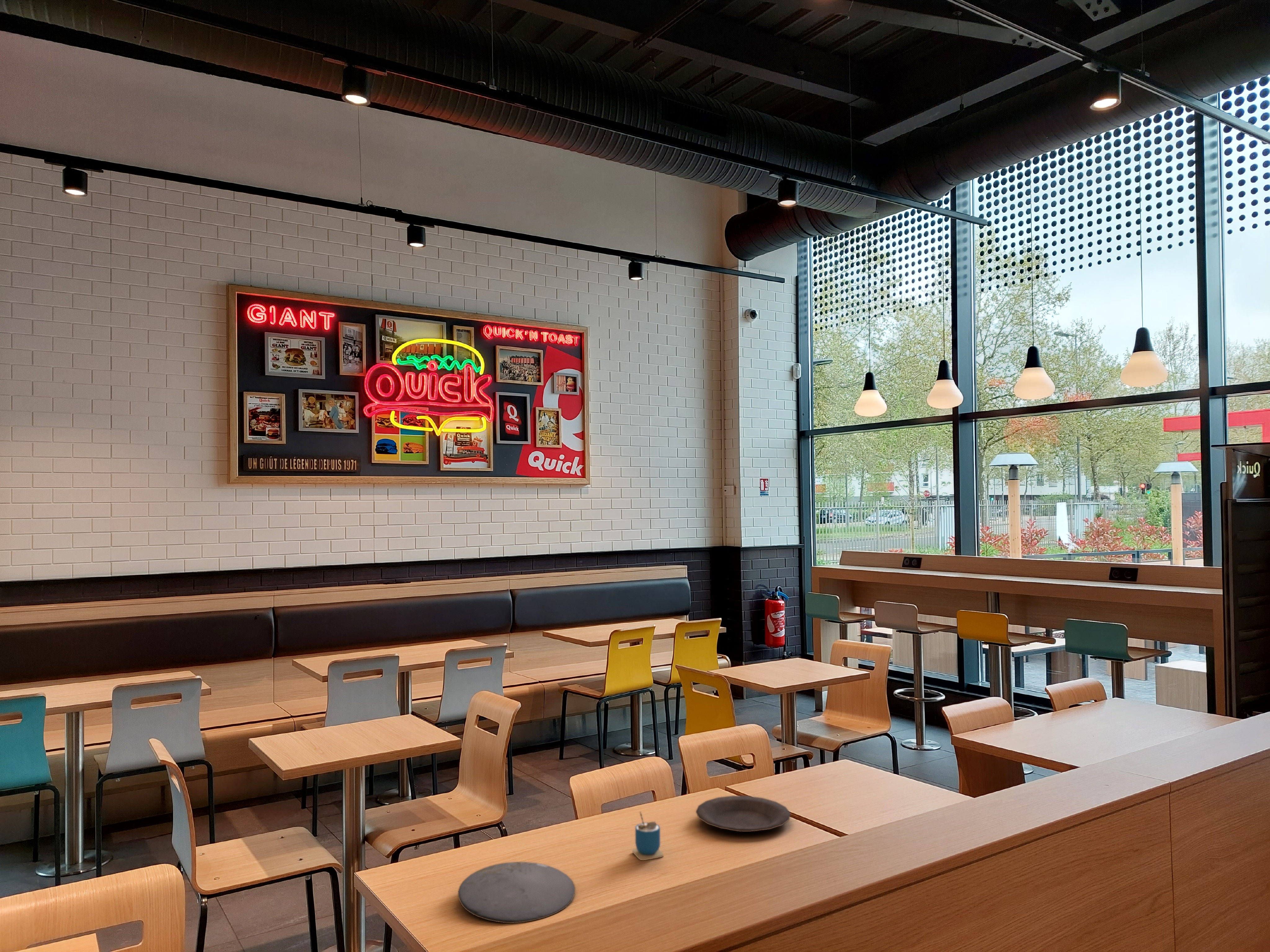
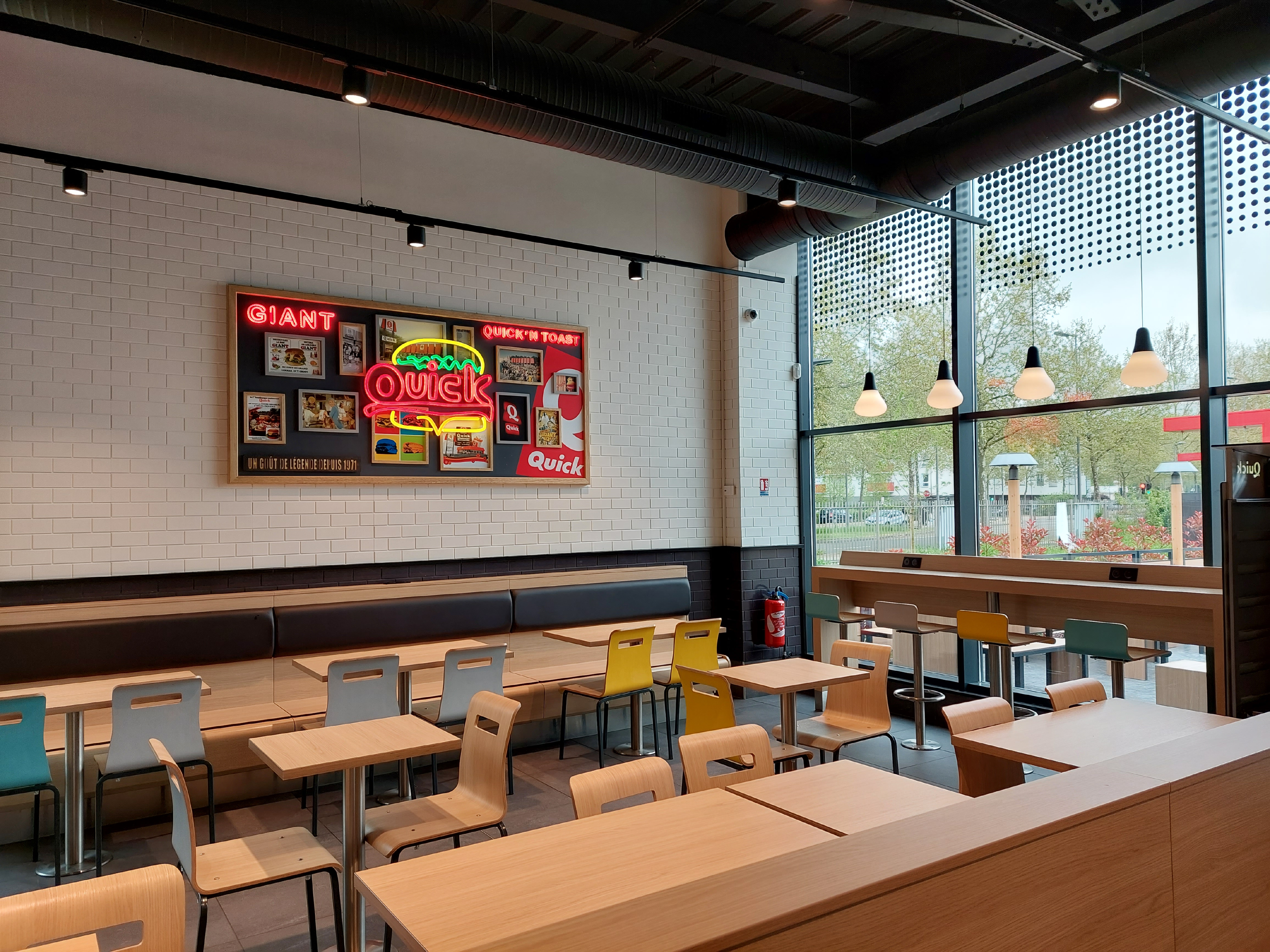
- cup (647, 831)
- plate (517, 891)
- plate (743, 816)
